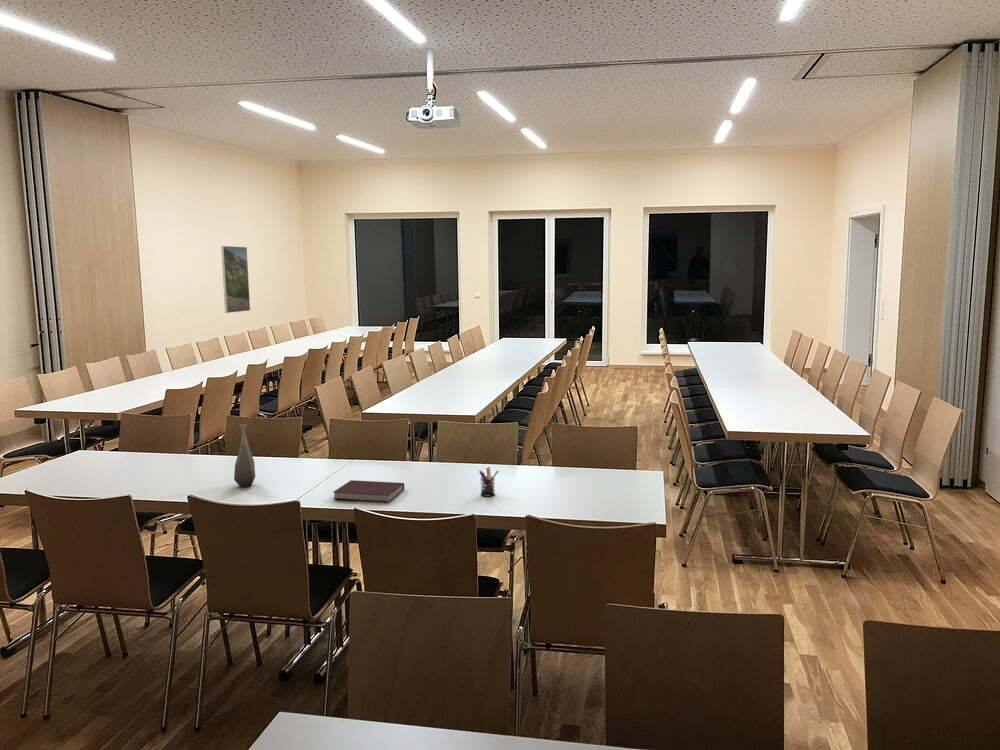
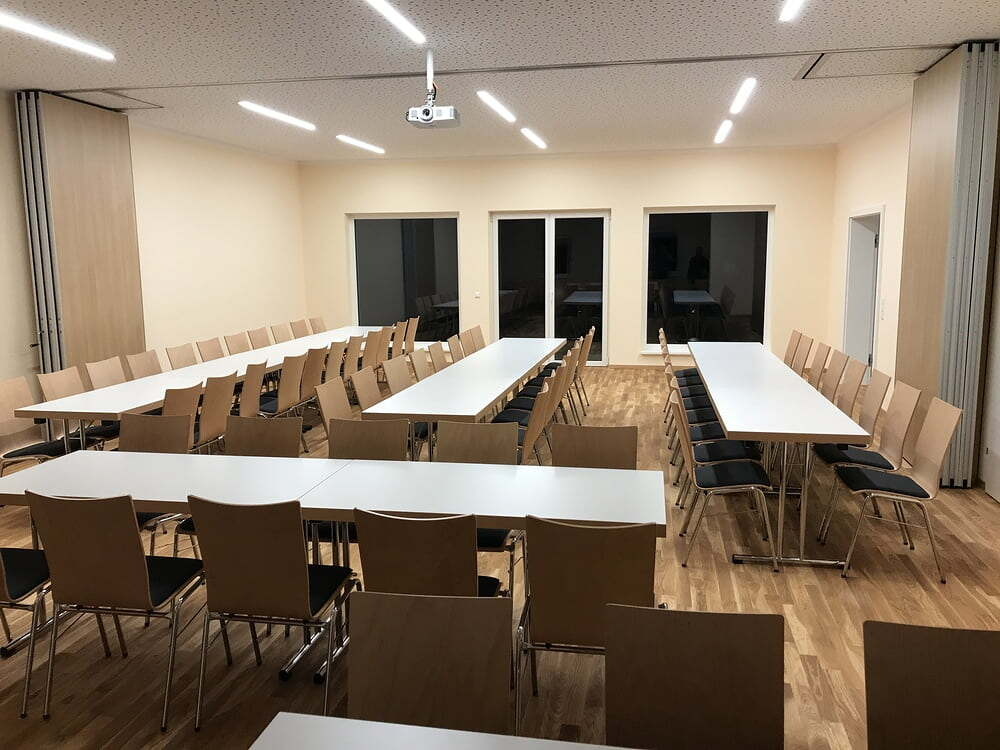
- pen holder (489, 480)
- notebook (369, 490)
- bottle (244, 454)
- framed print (236, 279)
